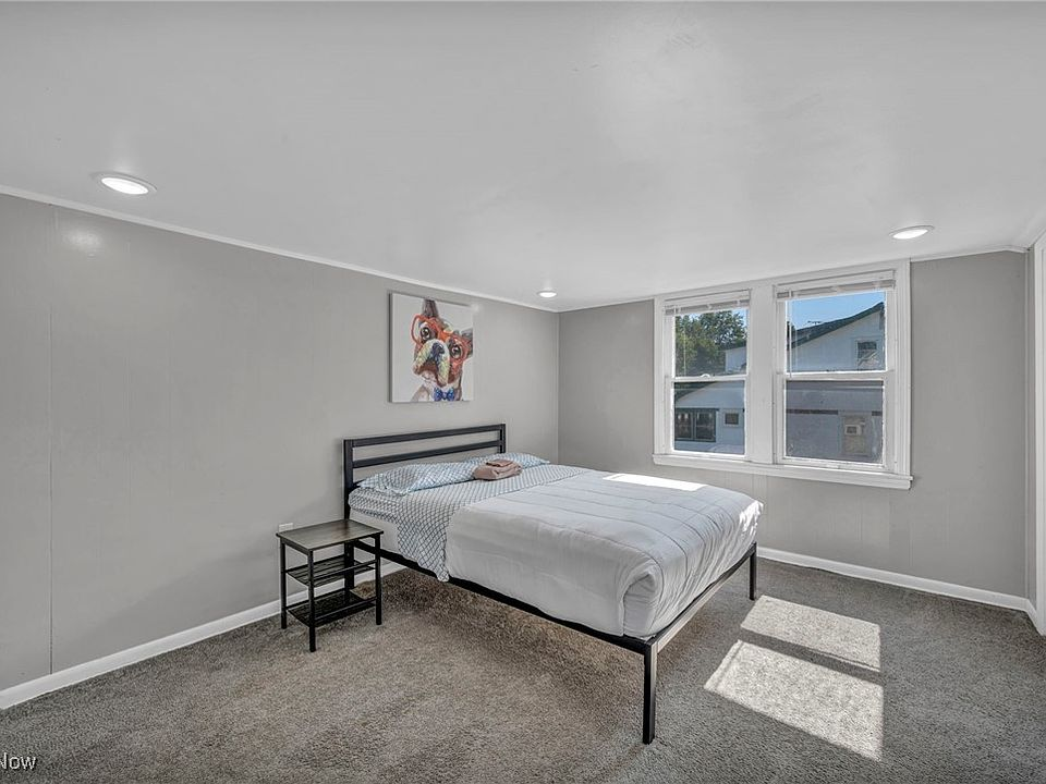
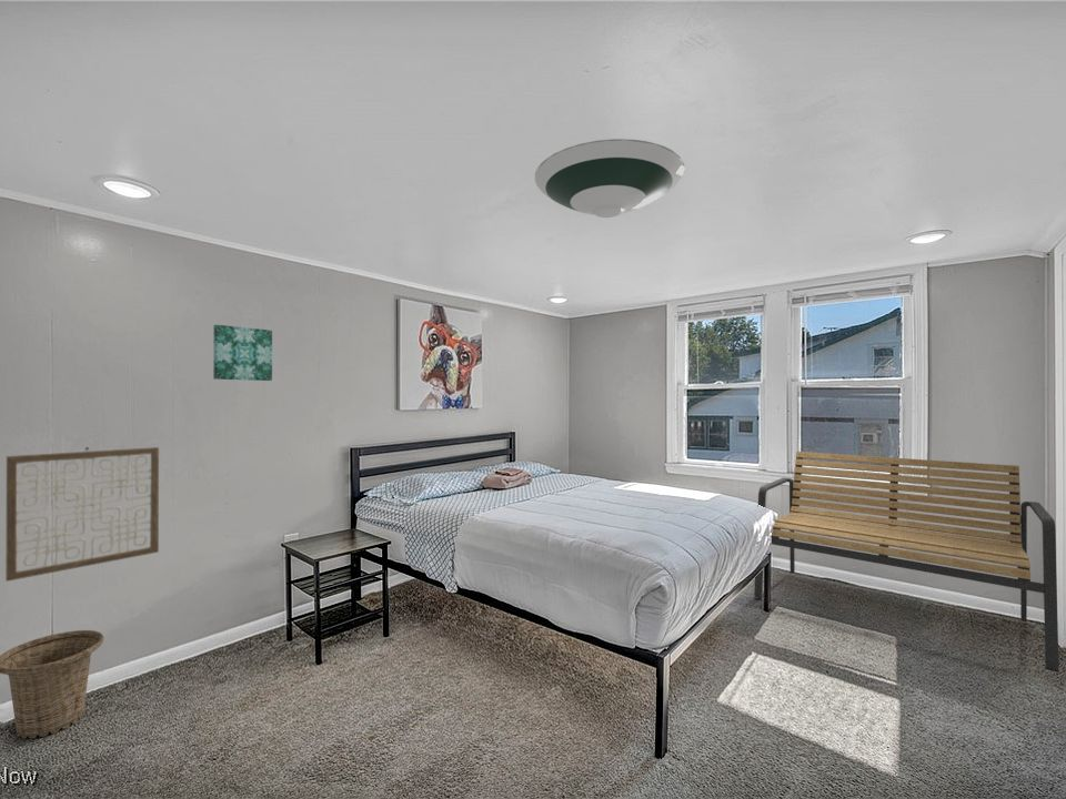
+ basket (51, 685)
+ wall art (243, 353)
+ wall art (88, 505)
+ bench (888, 535)
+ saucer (607, 194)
